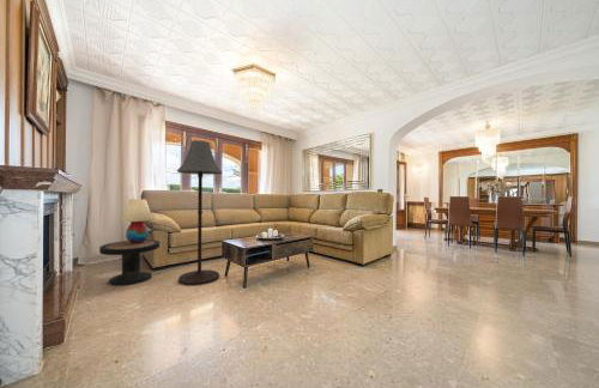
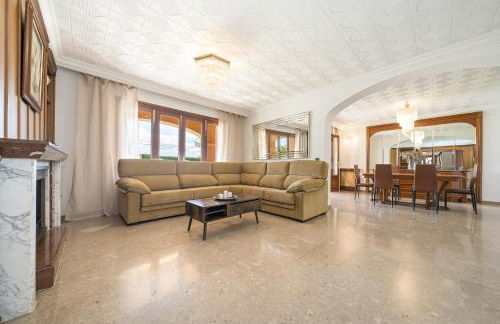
- table lamp (137, 220)
- floor lamp (199, 210)
- side table (131, 261)
